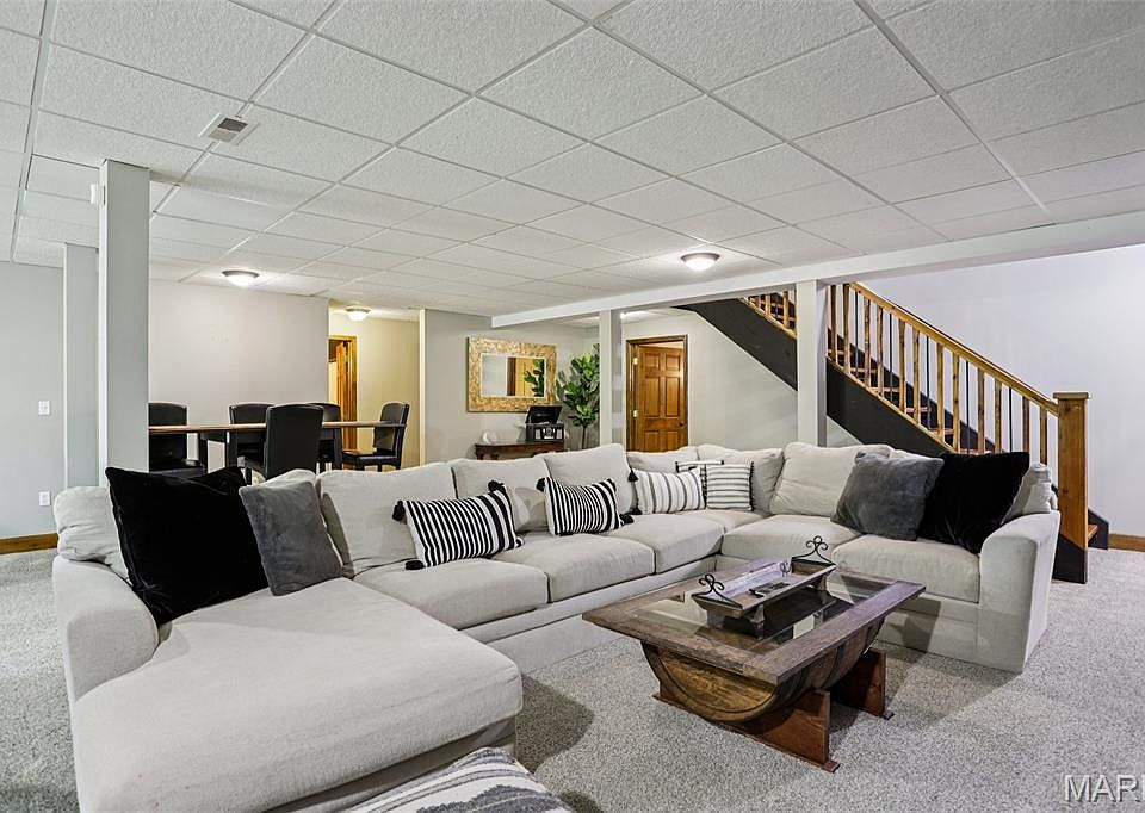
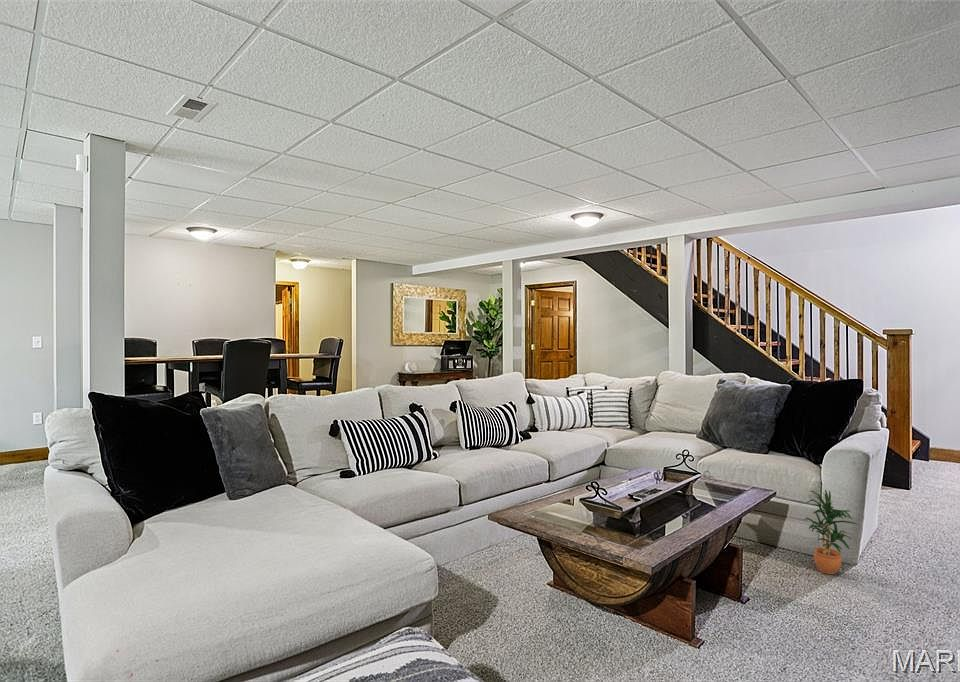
+ potted plant (830, 532)
